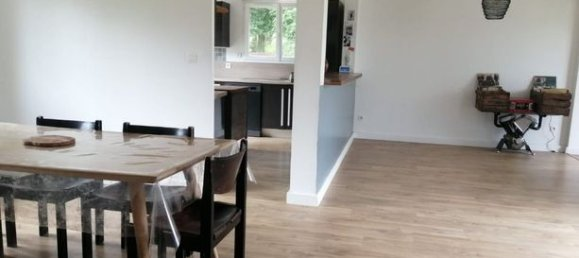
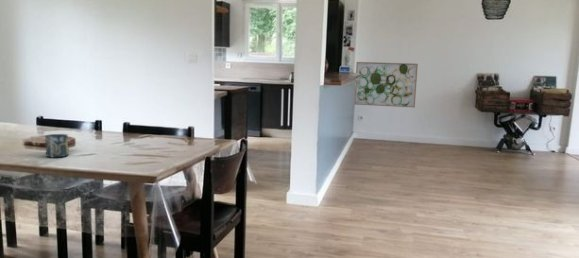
+ cup (56, 144)
+ wall art (385, 84)
